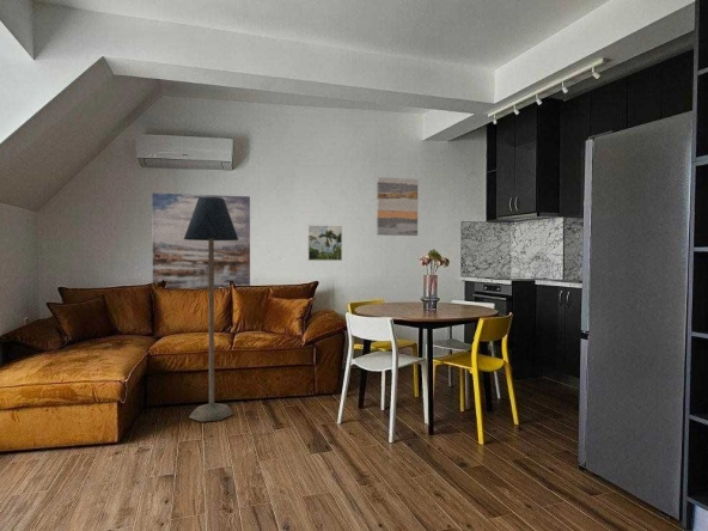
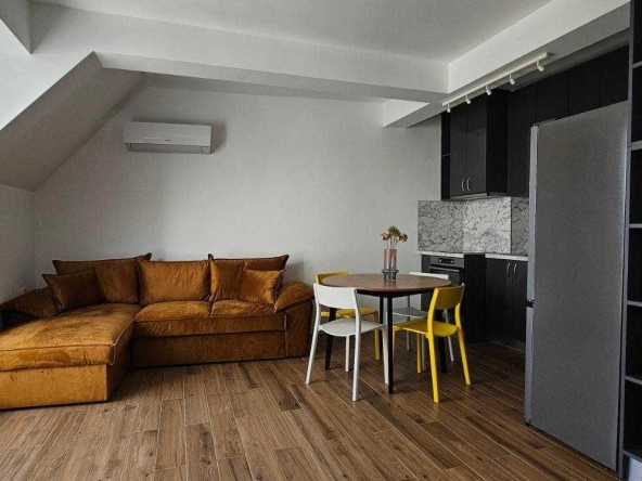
- wall art (202, 242)
- floor lamp (210, 306)
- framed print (324, 243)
- wall art (397, 207)
